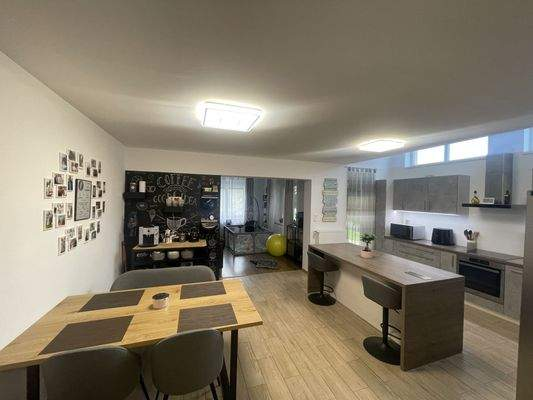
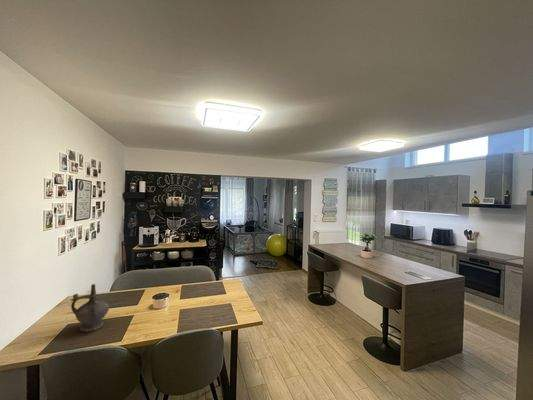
+ ceremonial vessel (90, 306)
